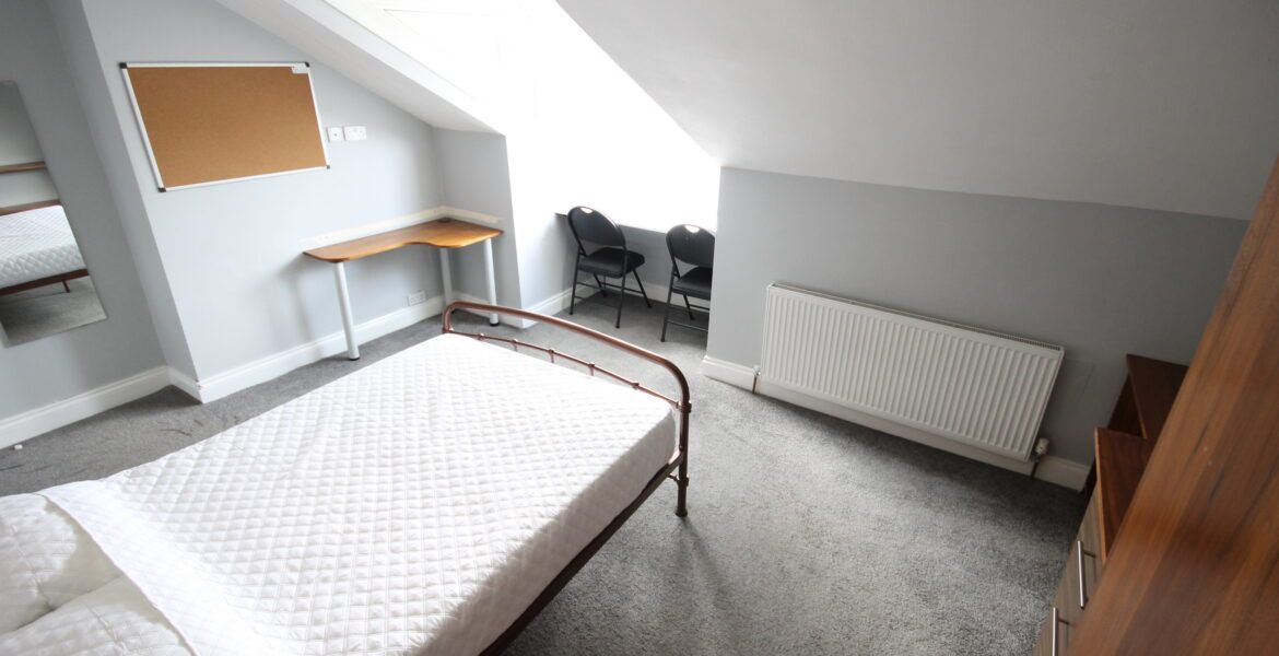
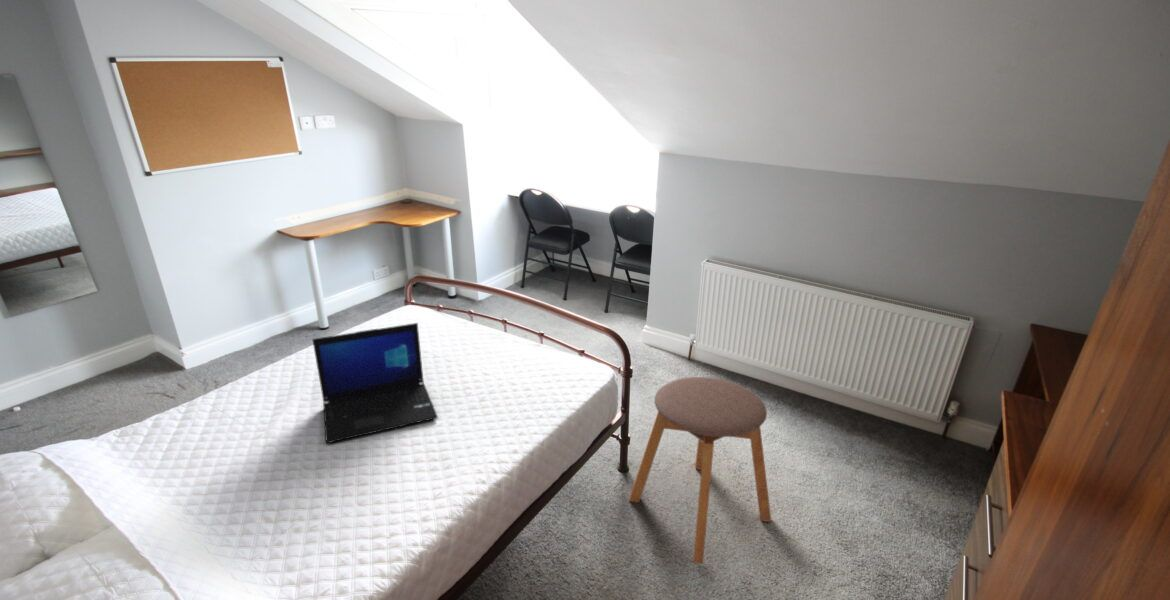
+ laptop (375, 378)
+ stool (704, 455)
